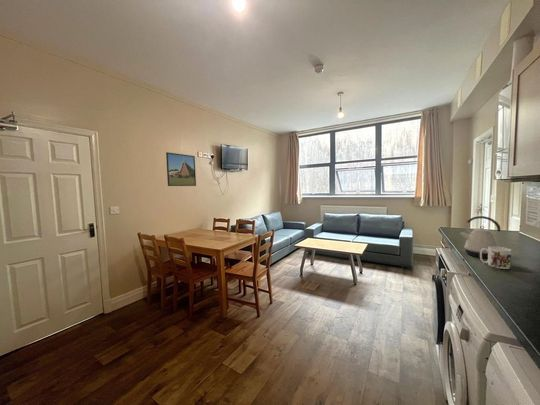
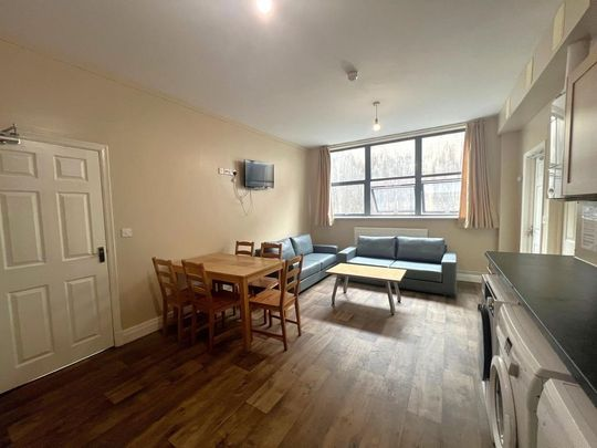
- mug (494, 257)
- kettle (480, 235)
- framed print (182, 170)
